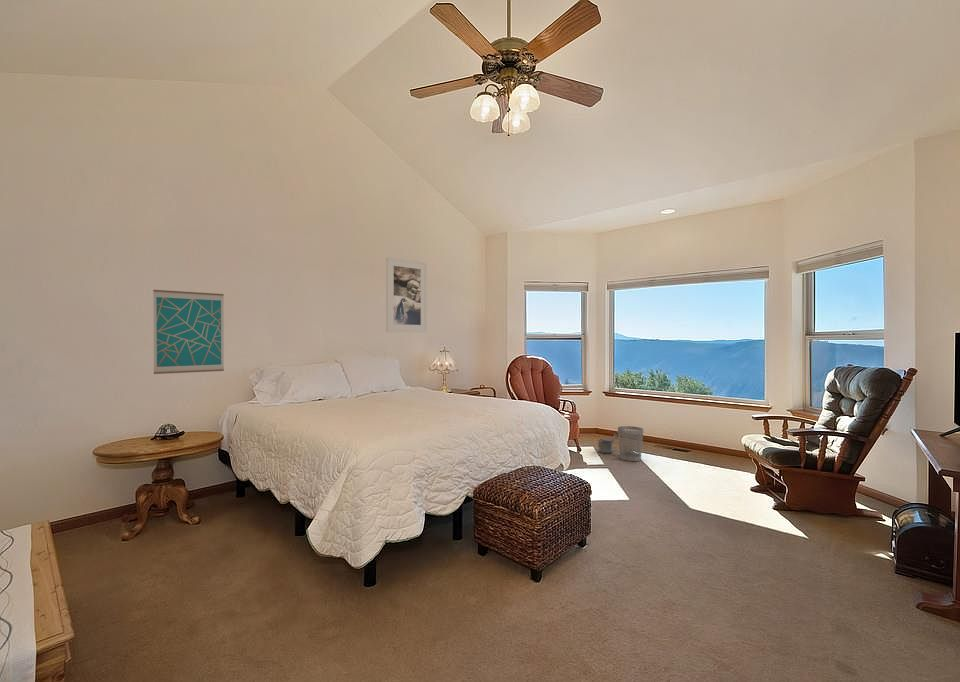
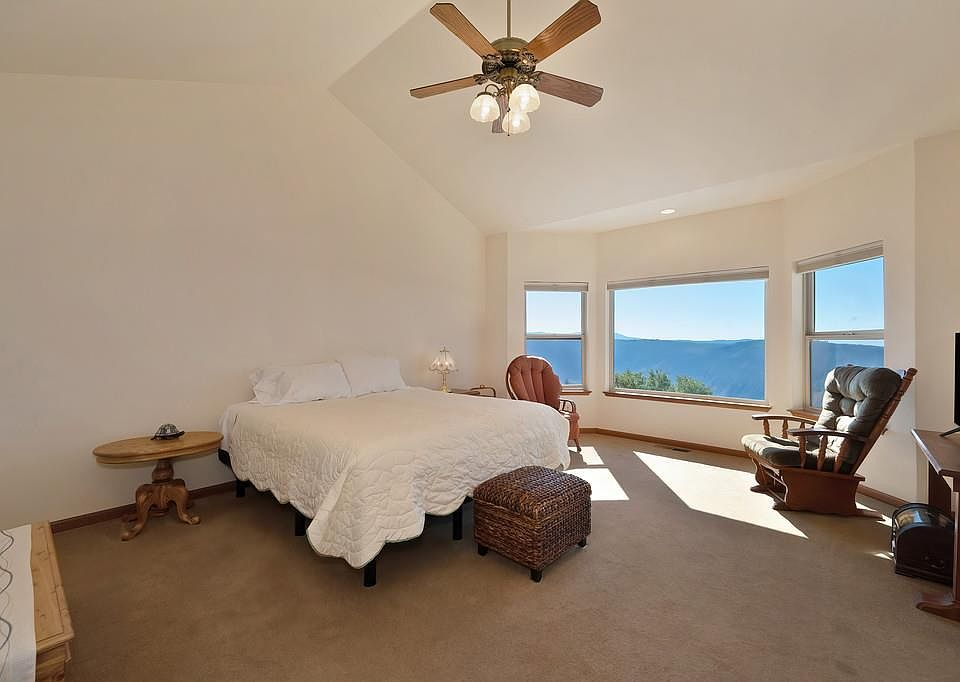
- wall art (190, 332)
- wastebasket (630, 443)
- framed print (407, 296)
- watering can (607, 444)
